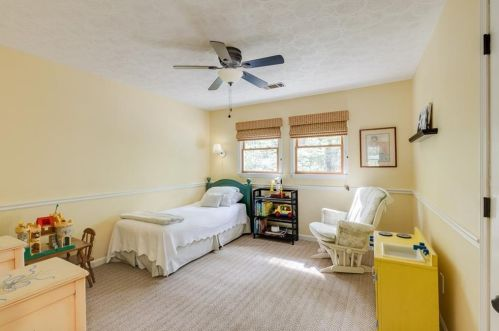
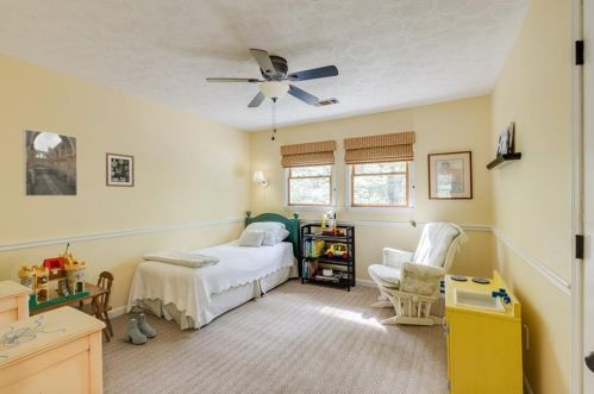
+ boots (140, 326)
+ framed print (51, 164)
+ wall art (120, 170)
